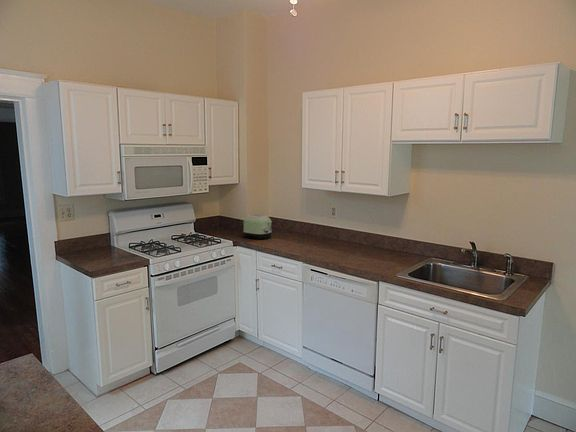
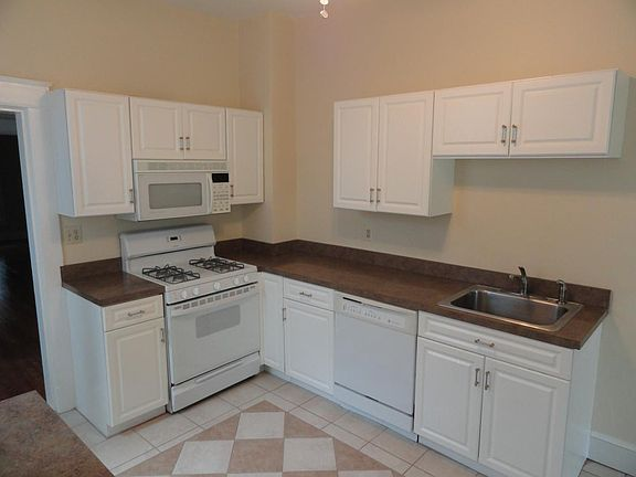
- toaster (258, 226)
